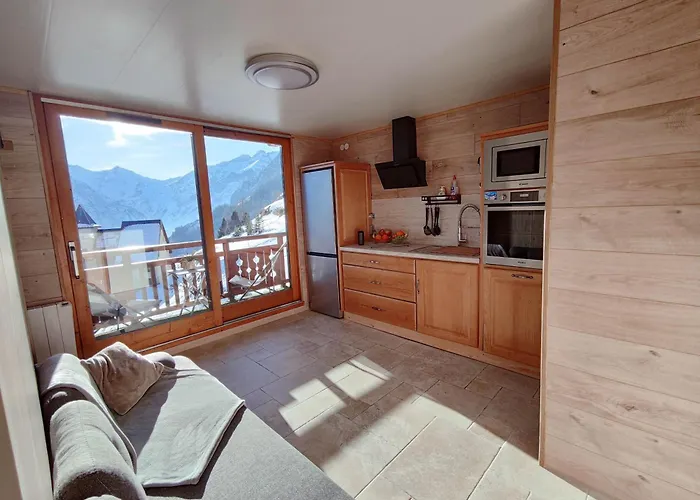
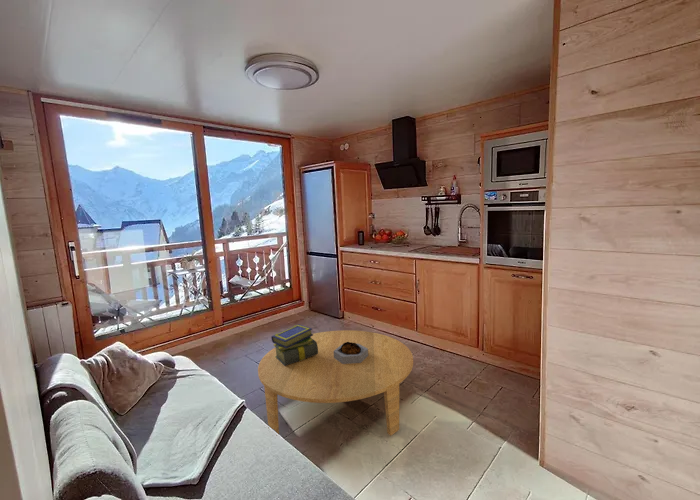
+ stack of books (294, 343)
+ coffee table (337, 378)
+ decorative bowl (350, 348)
